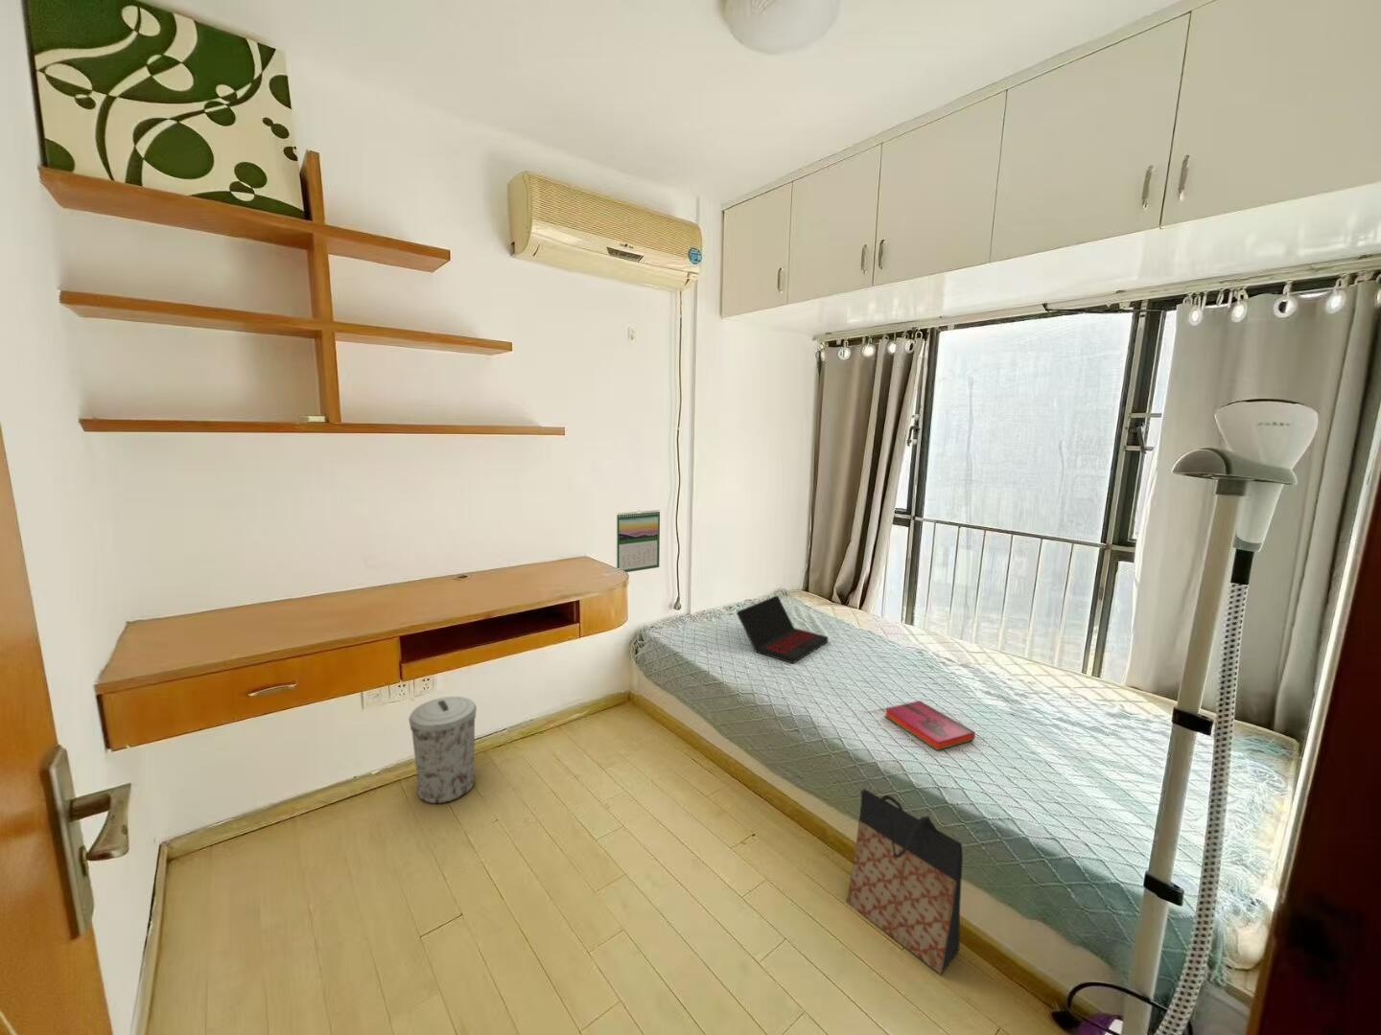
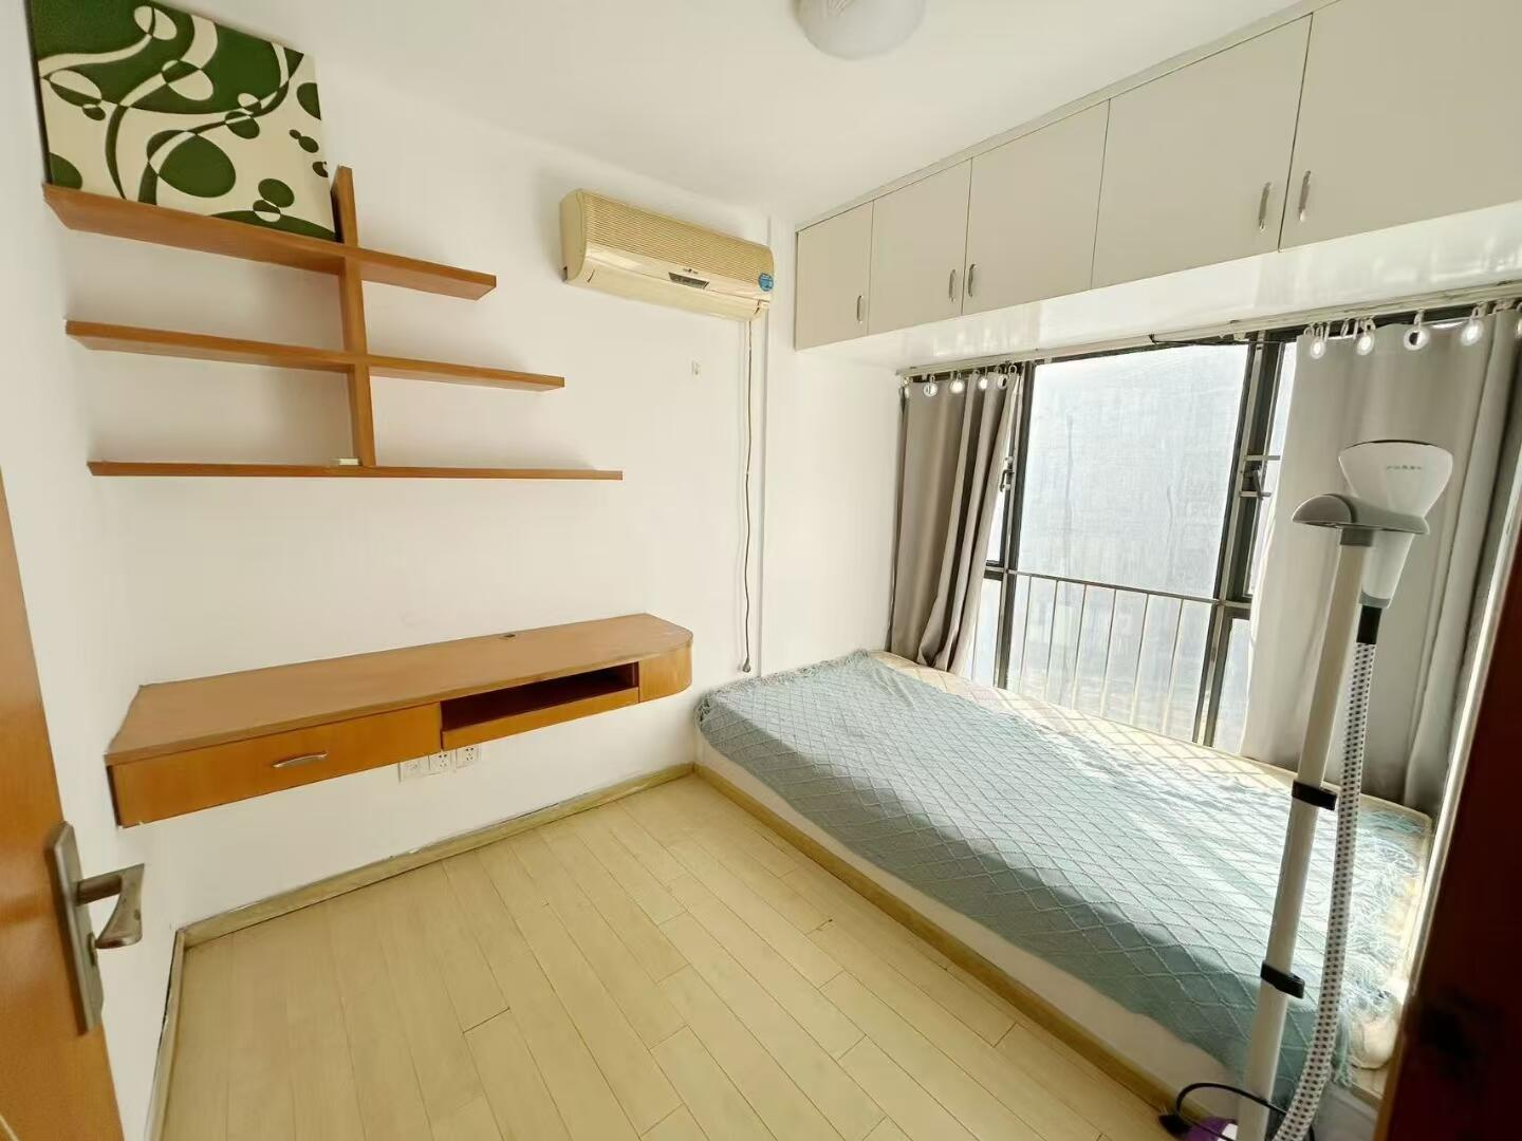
- calendar (637, 540)
- laptop (783, 626)
- hardback book (928, 724)
- trash can (445, 745)
- bag (904, 865)
